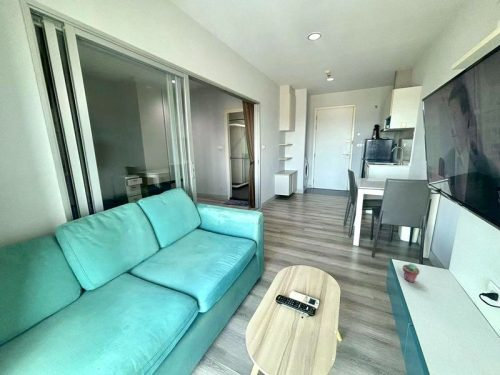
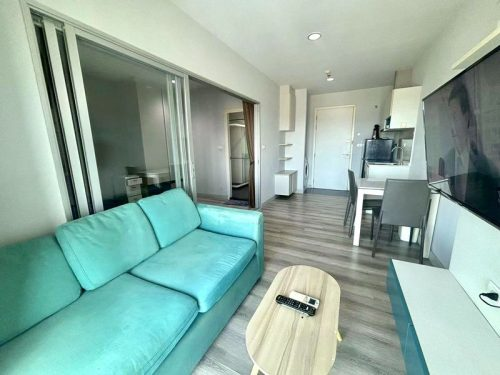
- potted succulent (410, 271)
